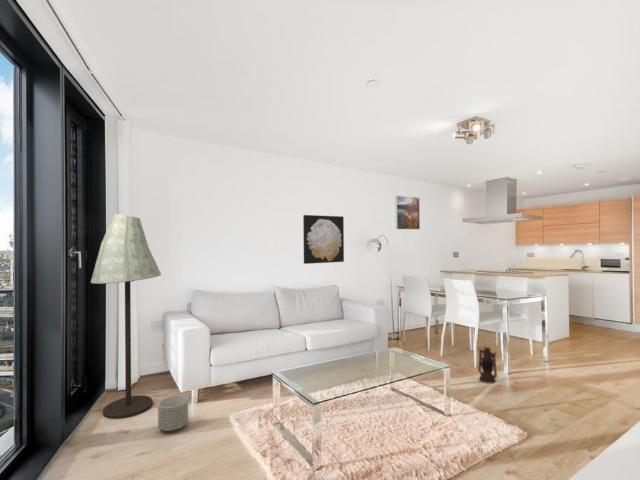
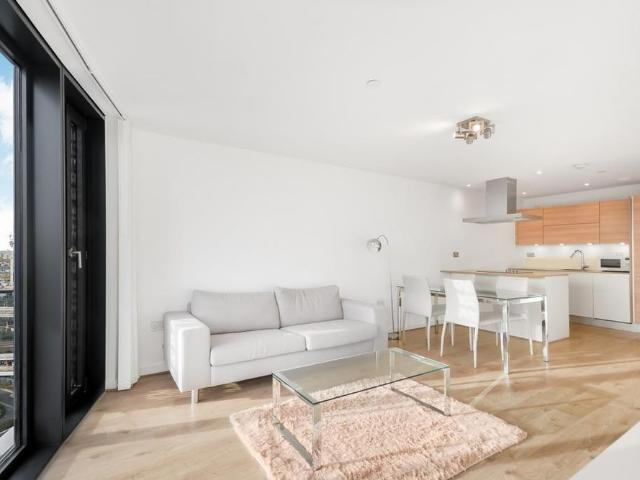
- planter (173, 414)
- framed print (407, 213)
- lantern (487, 364)
- floor lamp (127, 311)
- wall art (324, 239)
